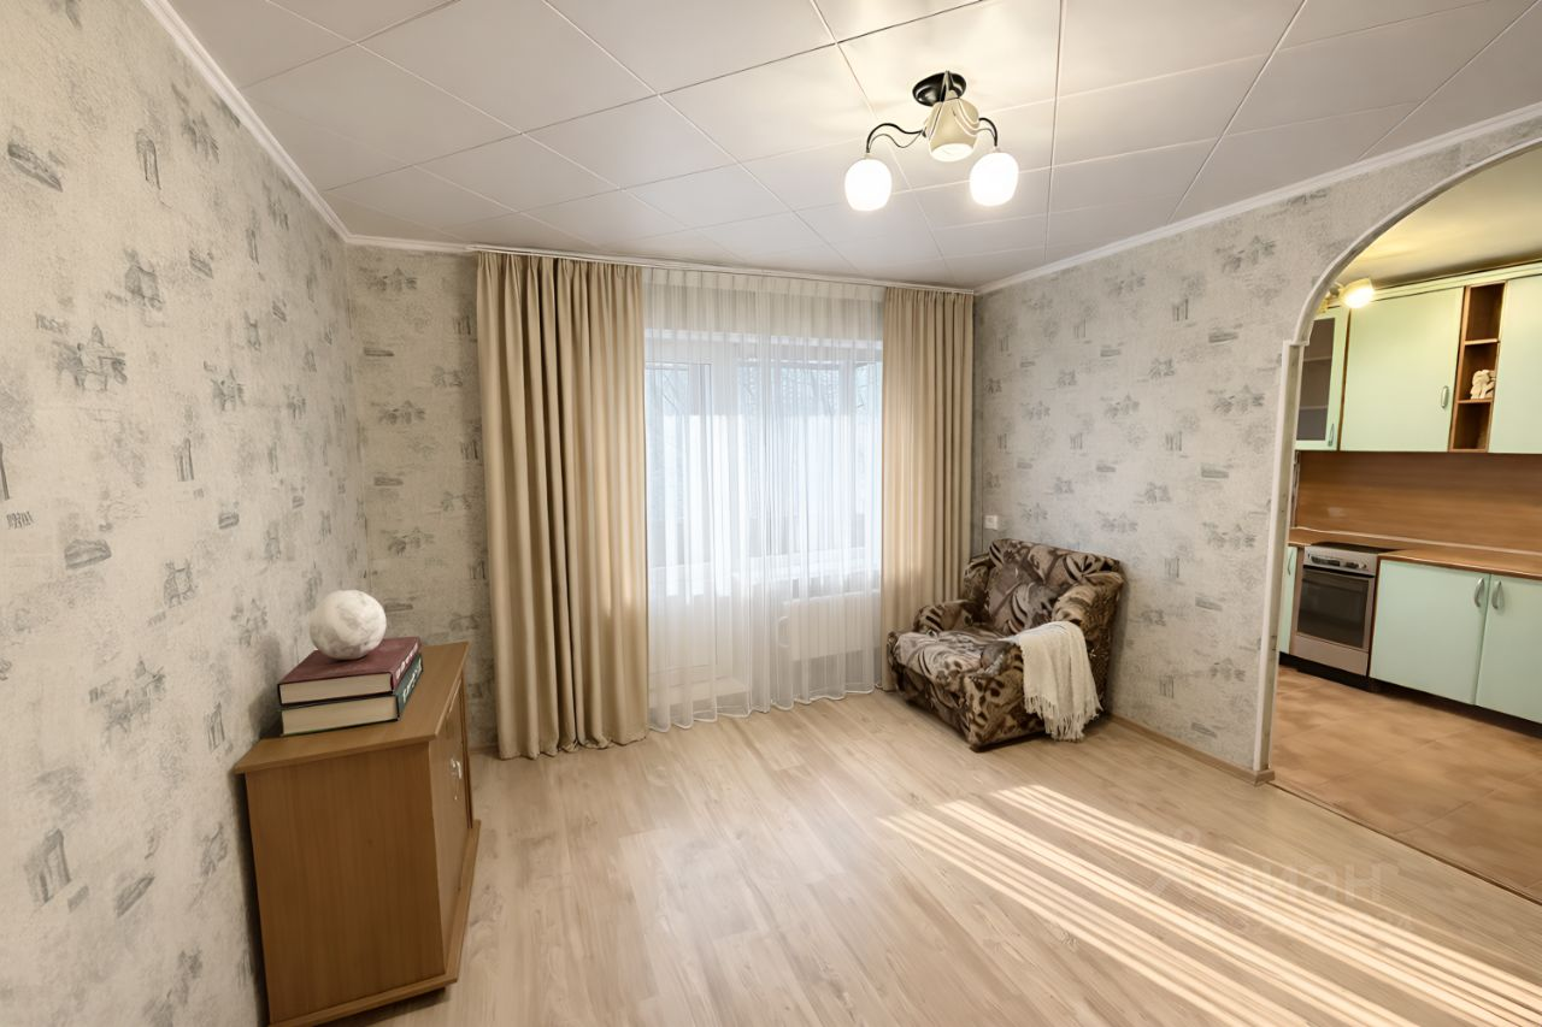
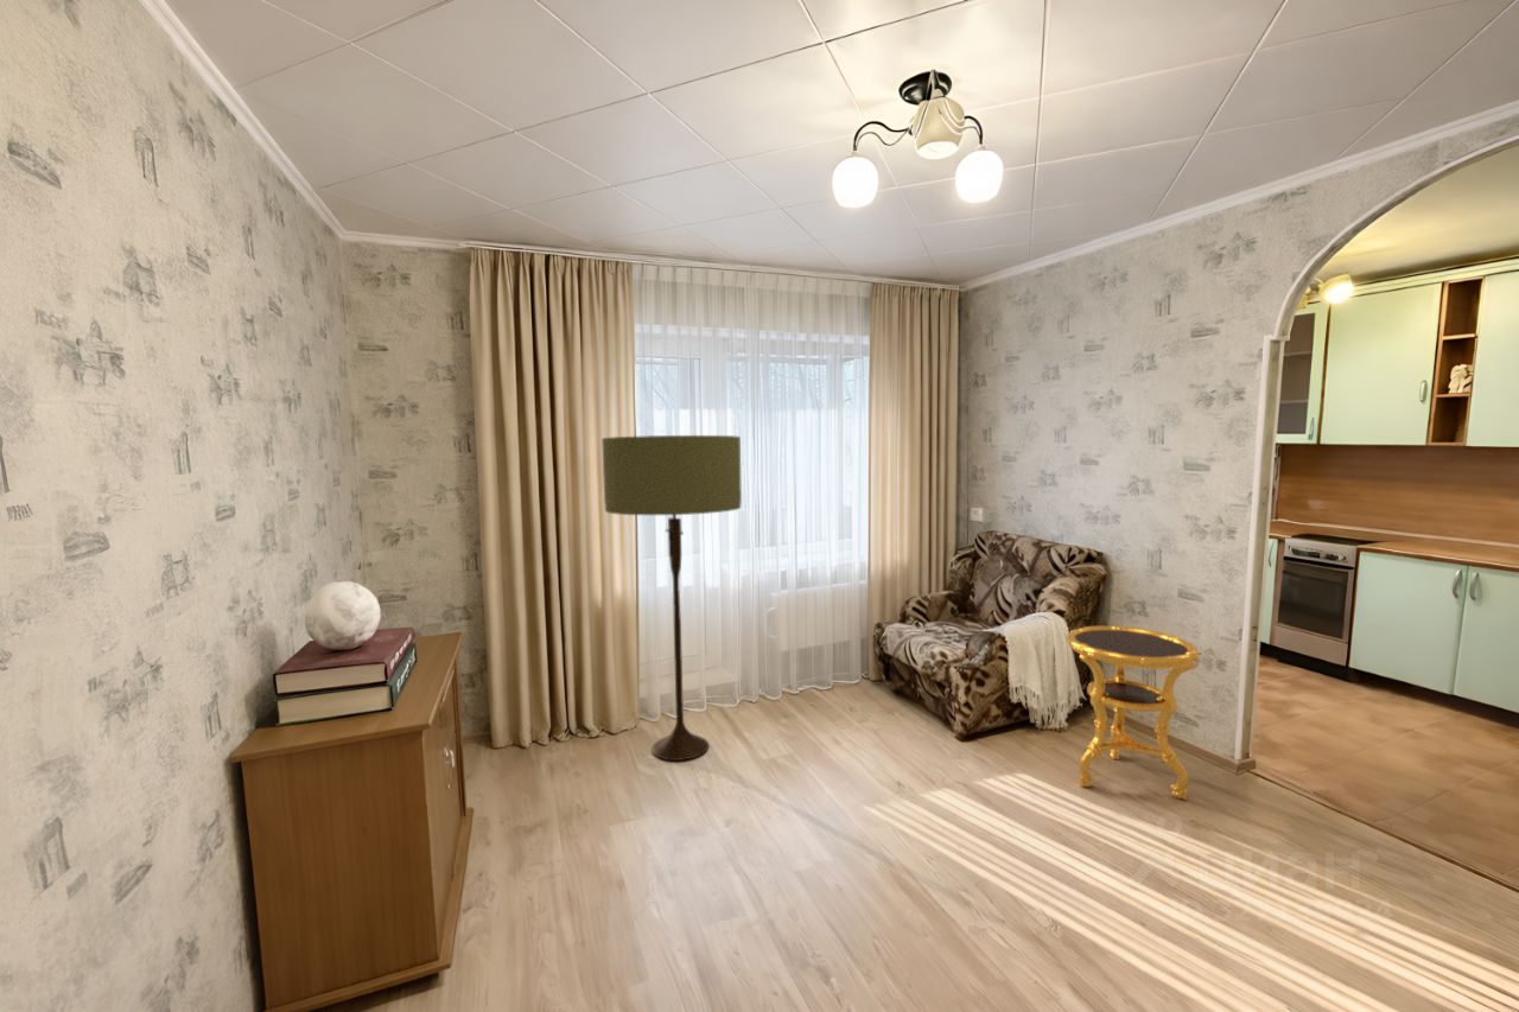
+ floor lamp (676, 594)
+ side table (1129, 709)
